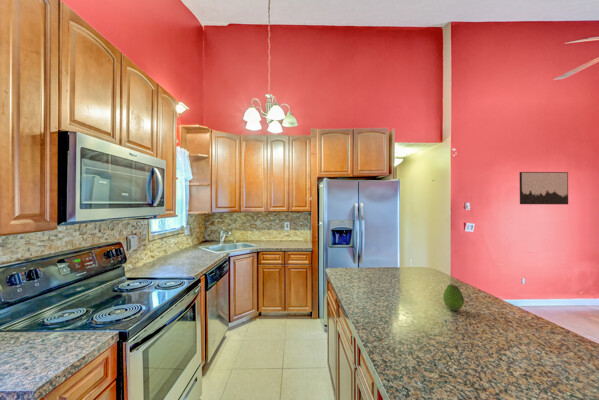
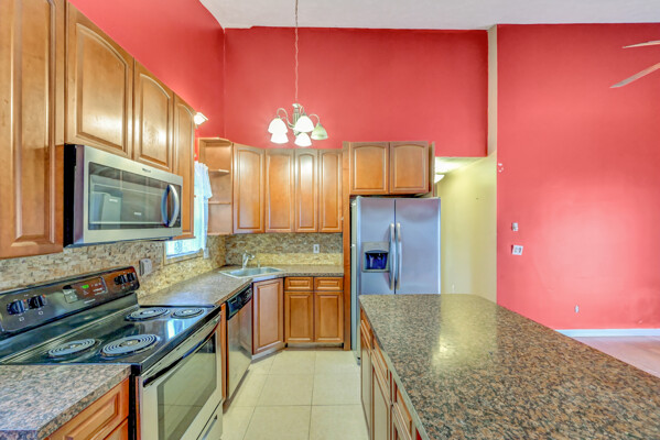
- wall art (543, 188)
- fruit (453, 297)
